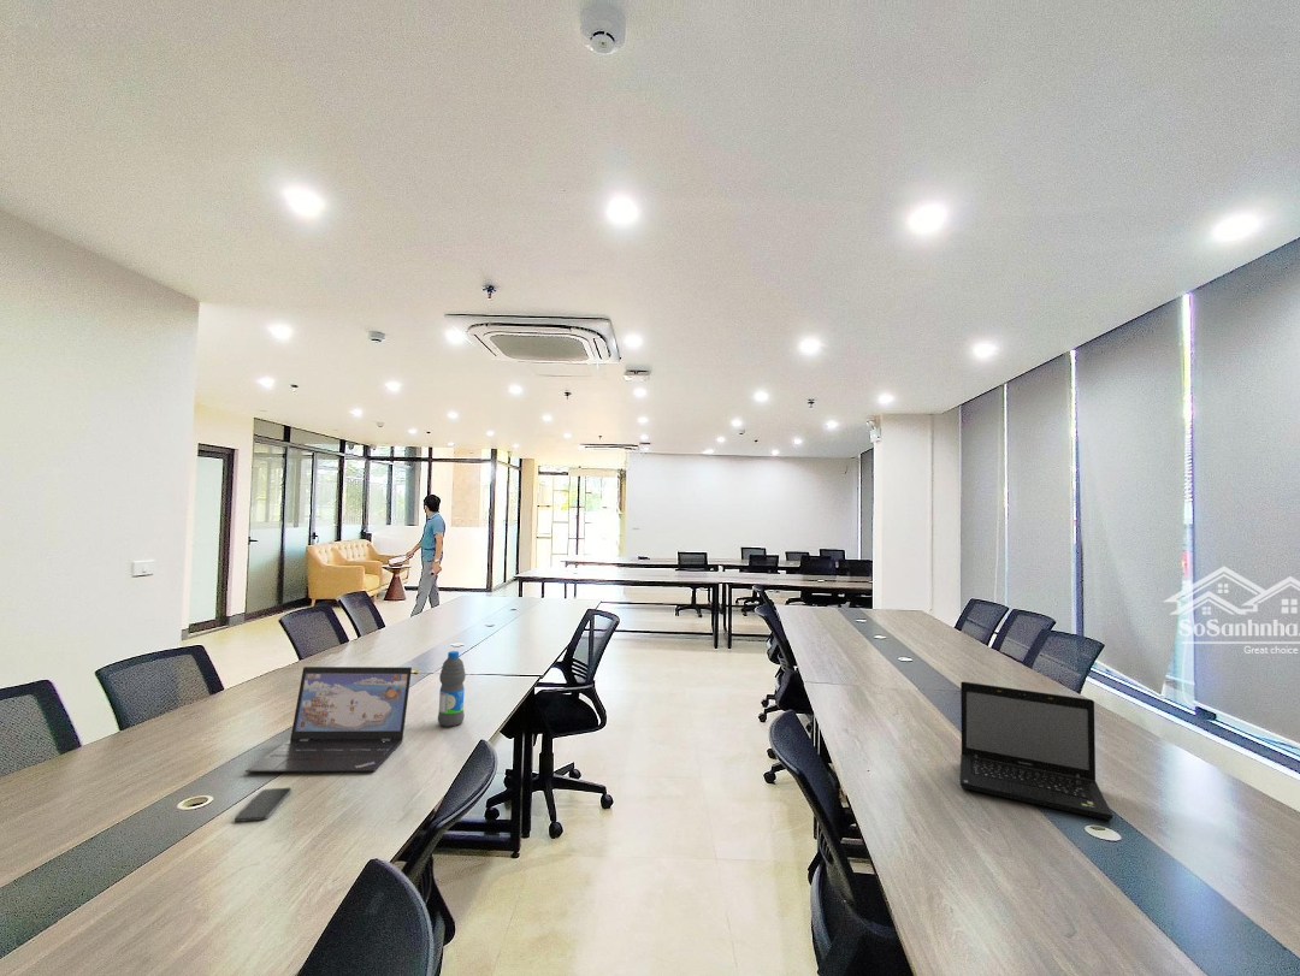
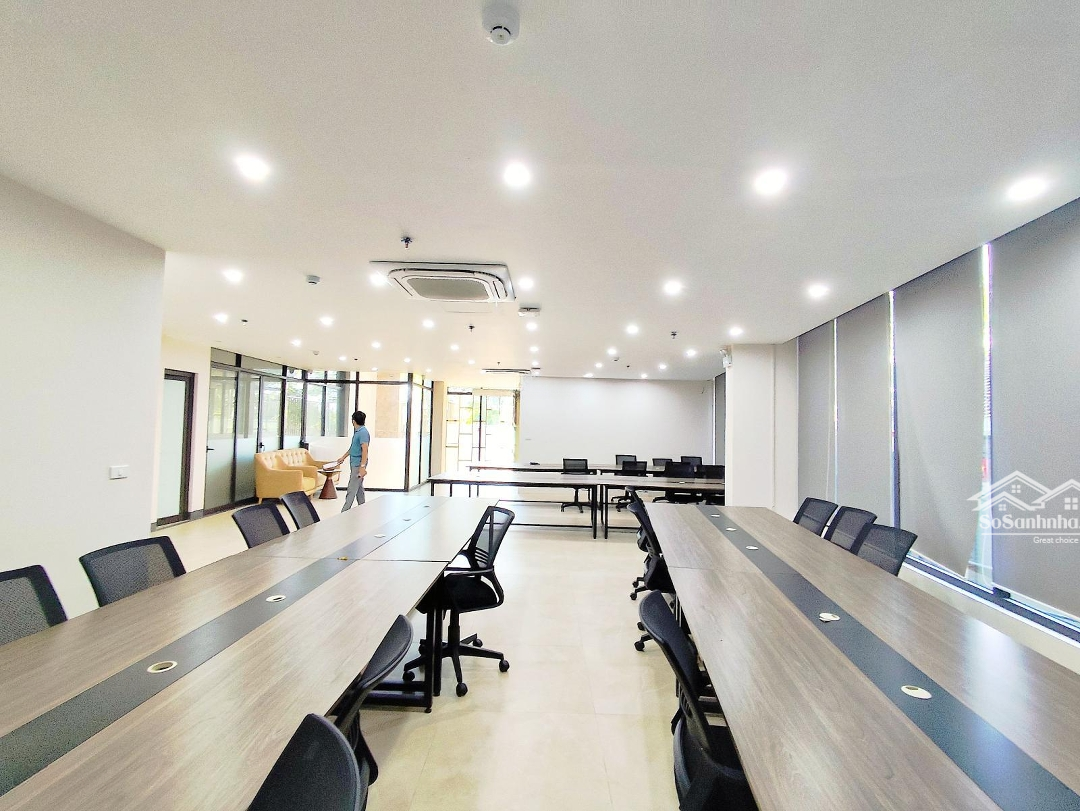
- laptop (336, 716)
- smartphone (264, 803)
- laptop (1028, 744)
- water bottle (451, 687)
